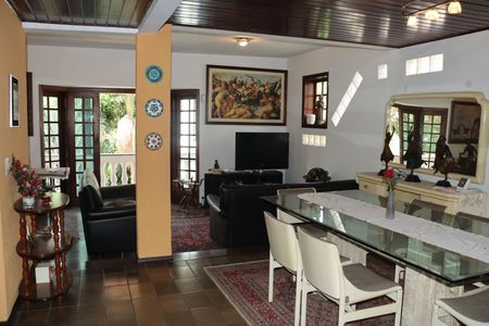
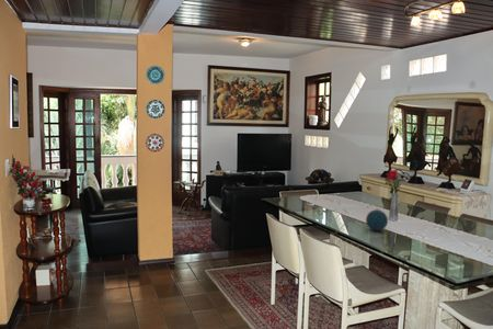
+ decorative orb (376, 219)
